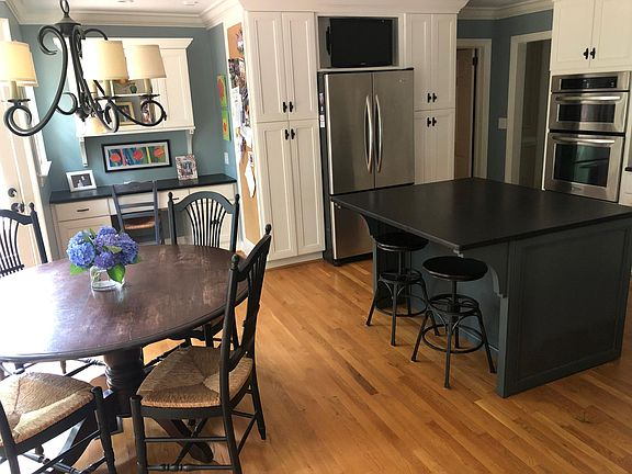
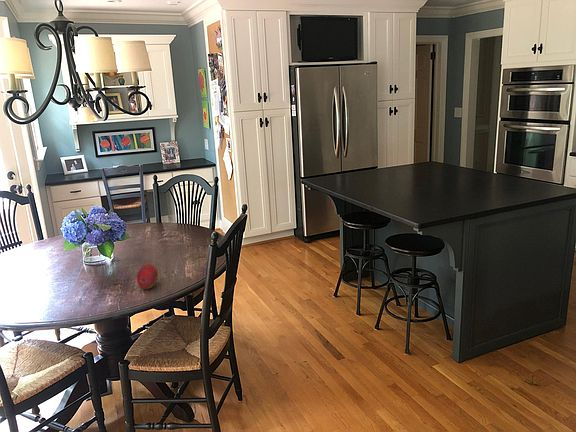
+ fruit (147, 276)
